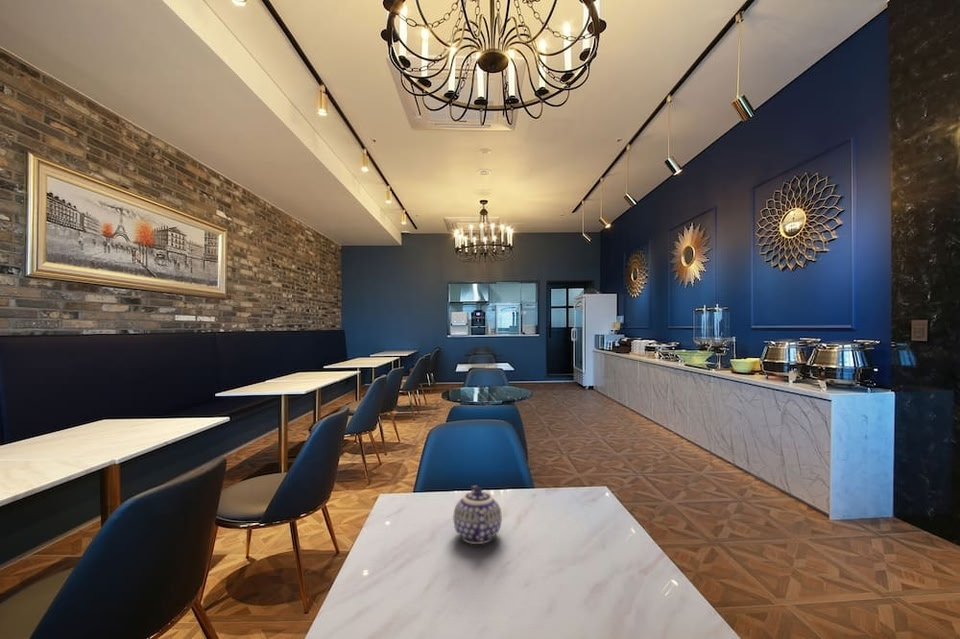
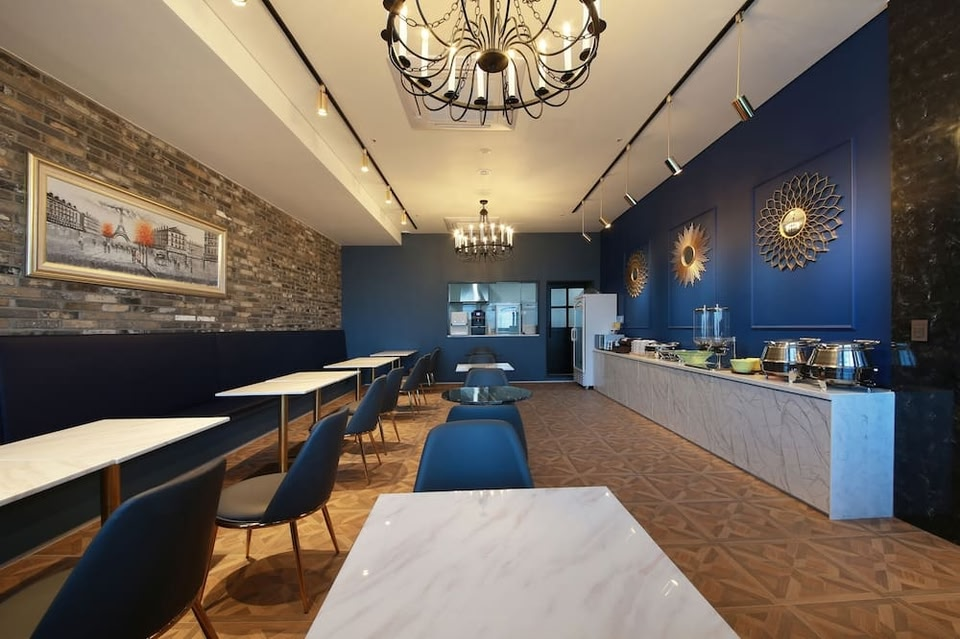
- teapot (477, 511)
